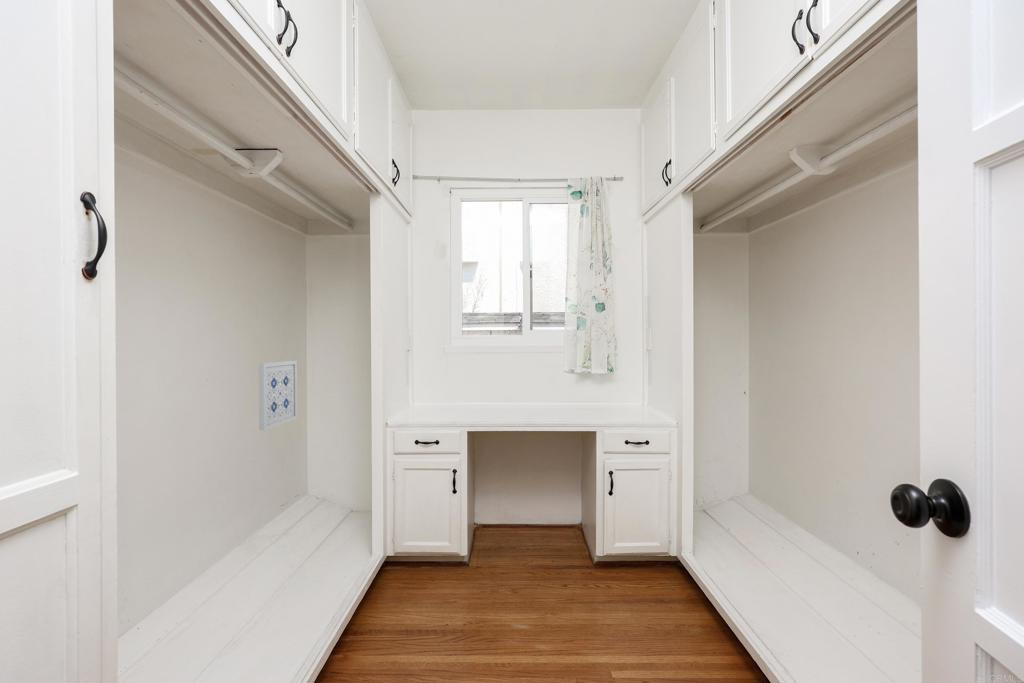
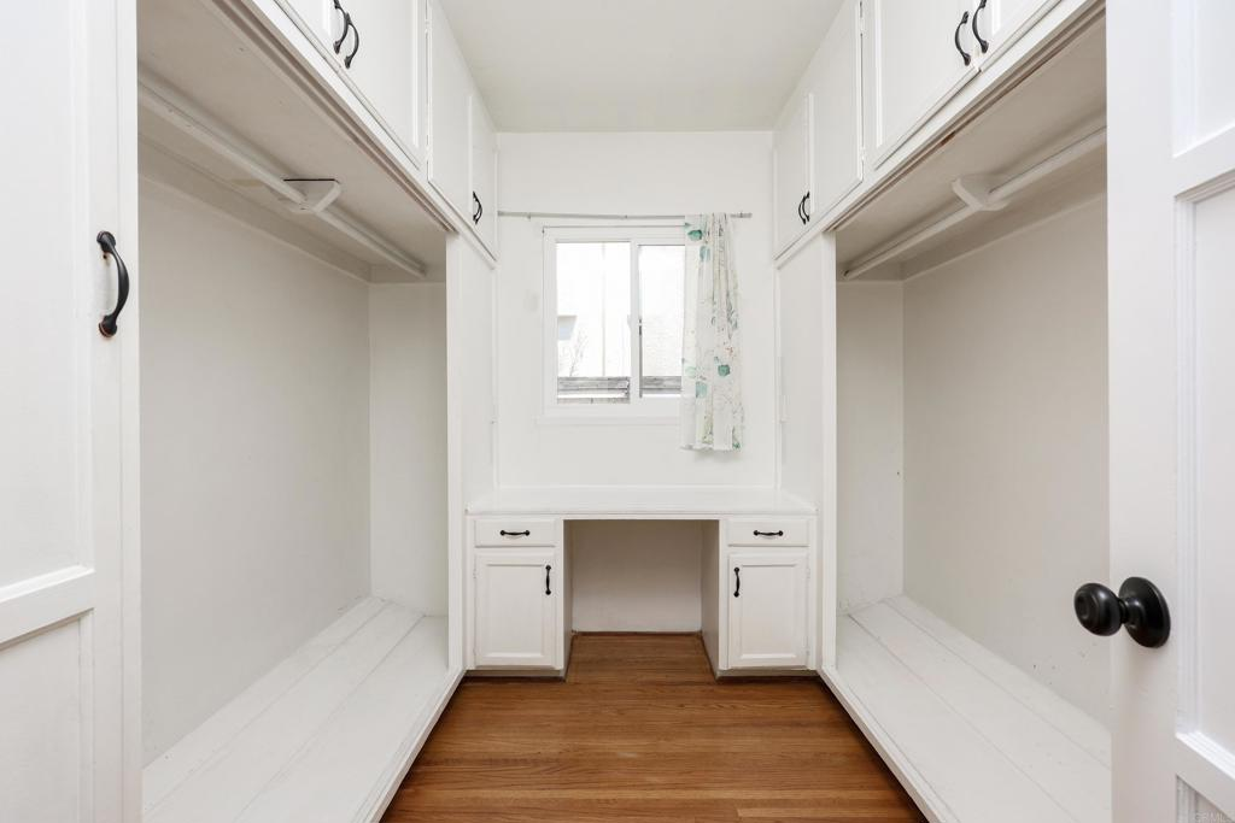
- wall art (279, 393)
